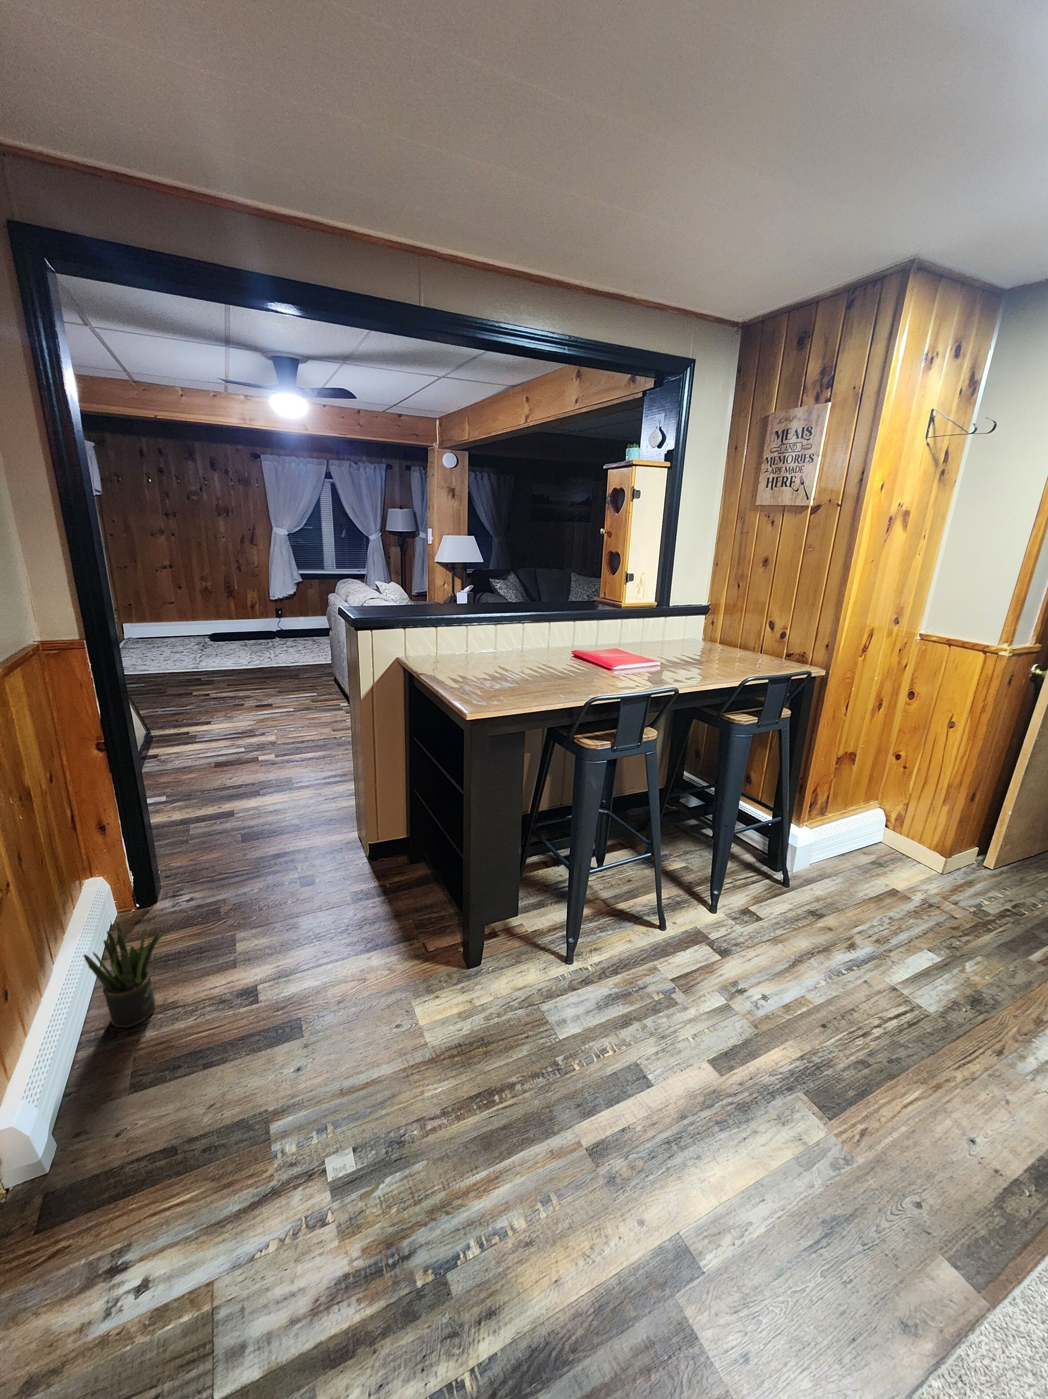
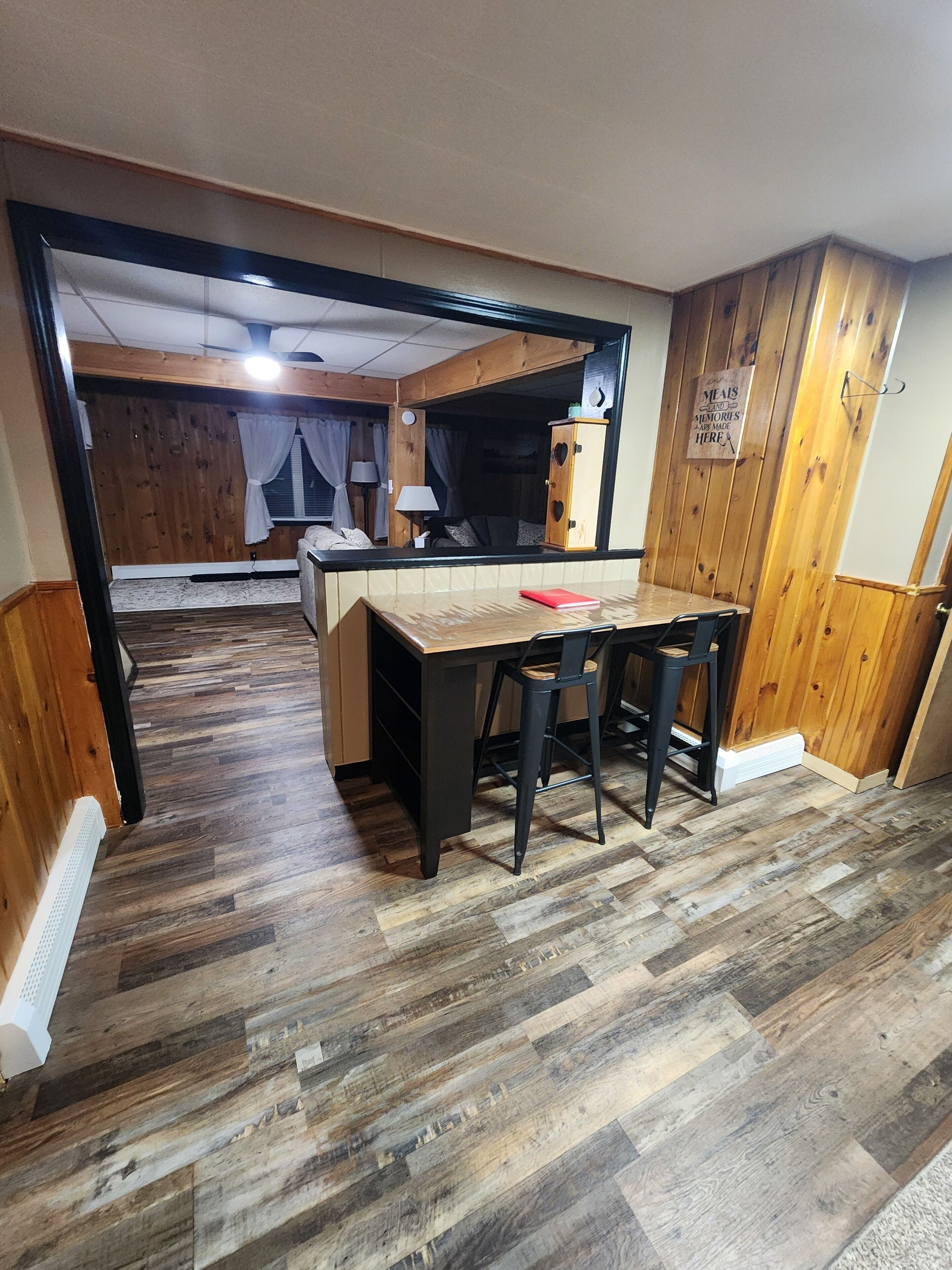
- potted plant (131, 969)
